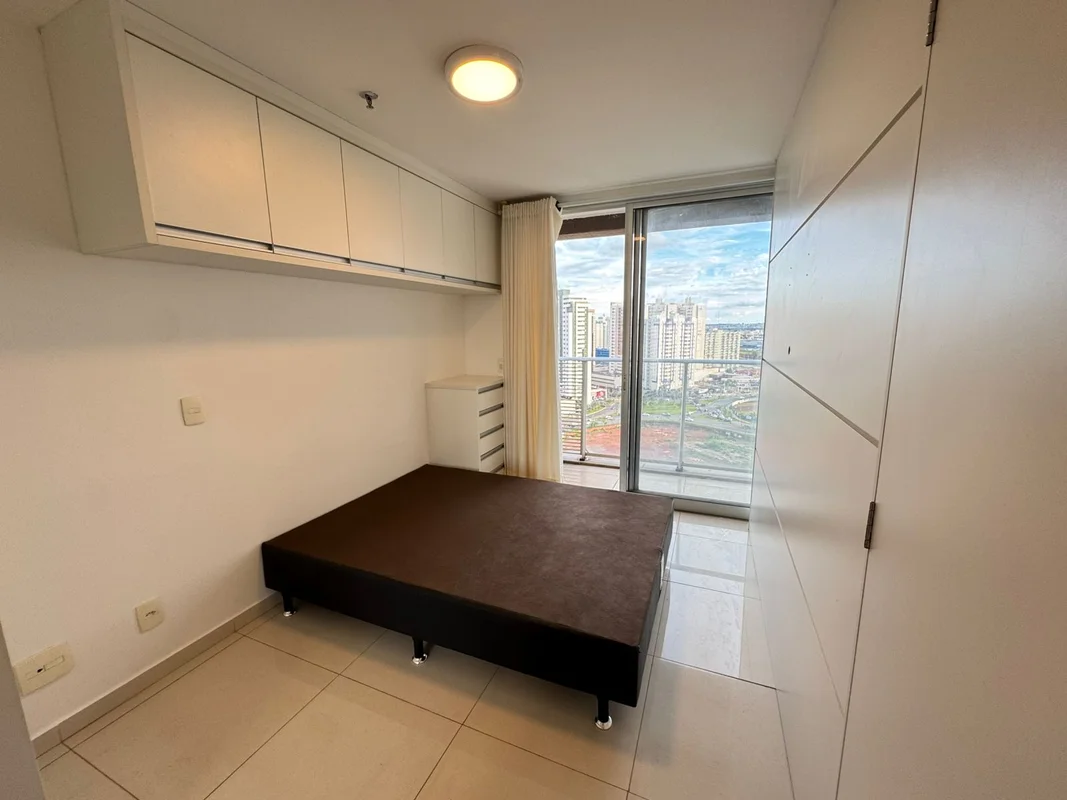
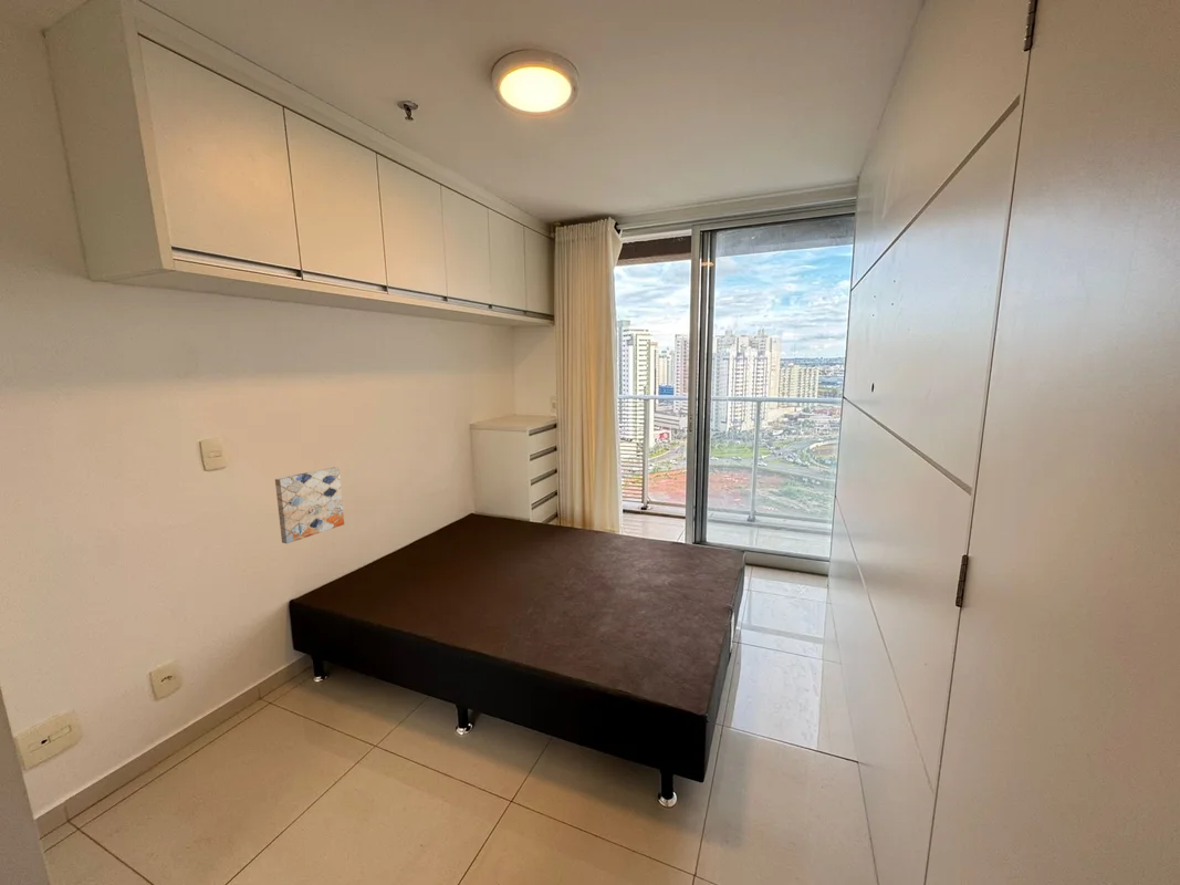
+ wall art (312, 502)
